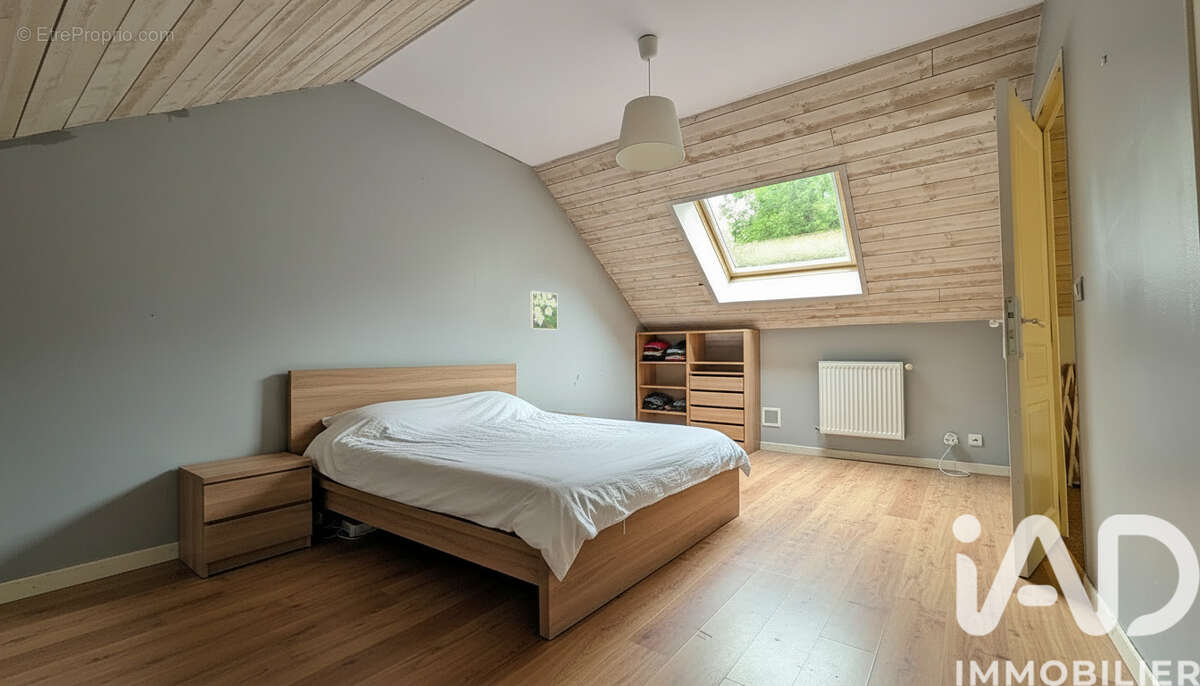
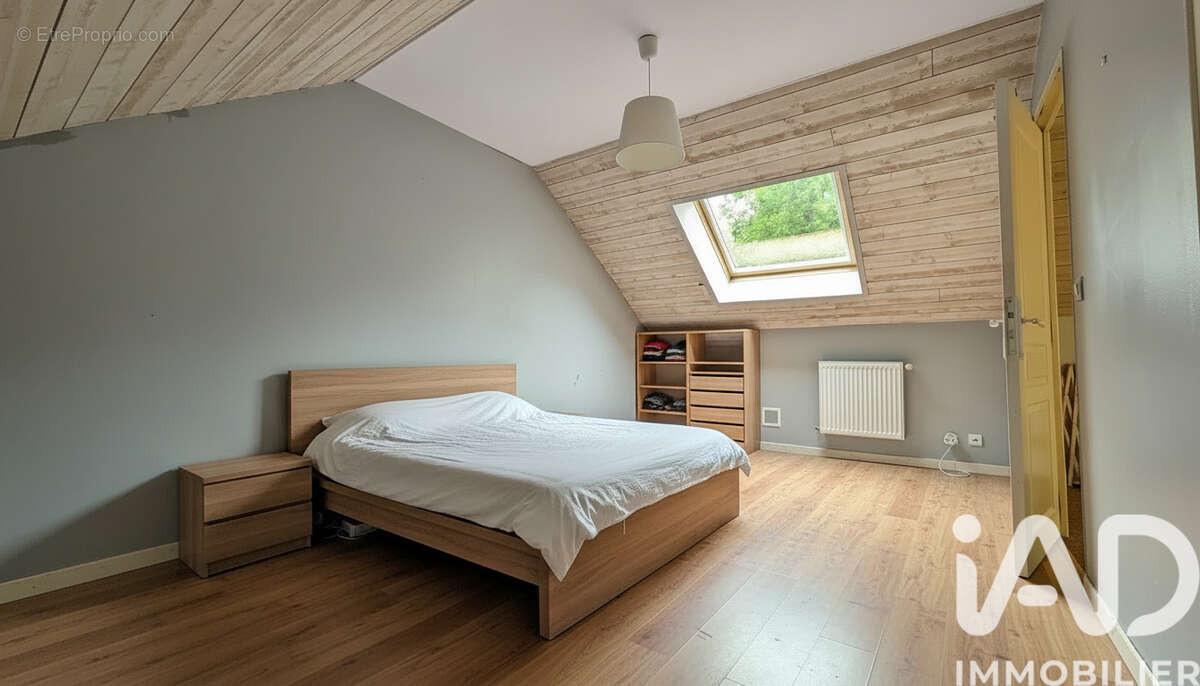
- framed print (544, 310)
